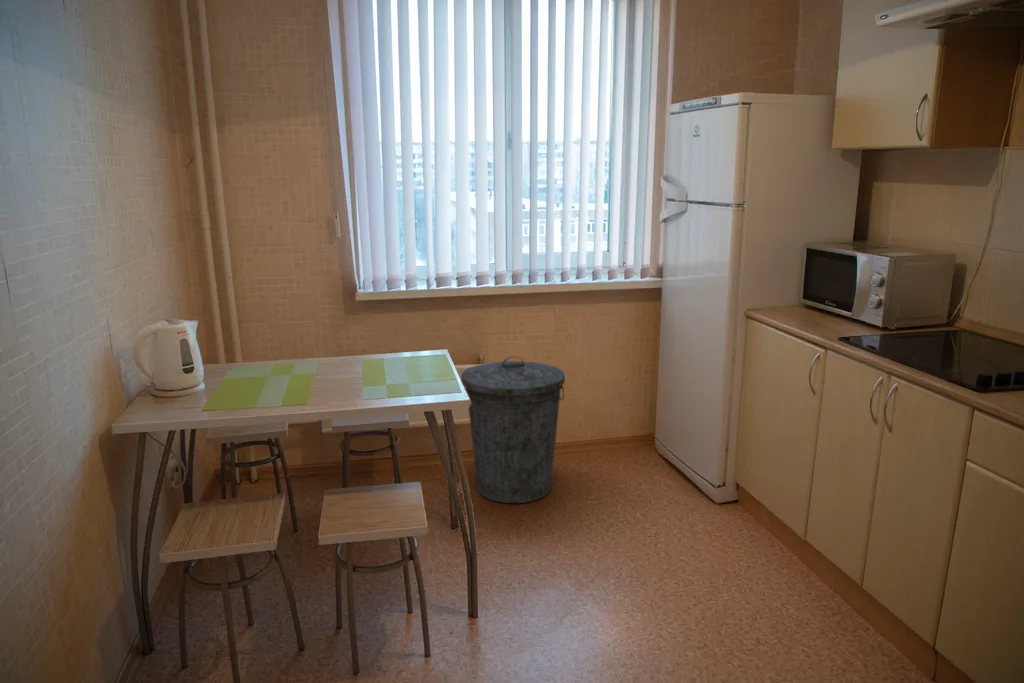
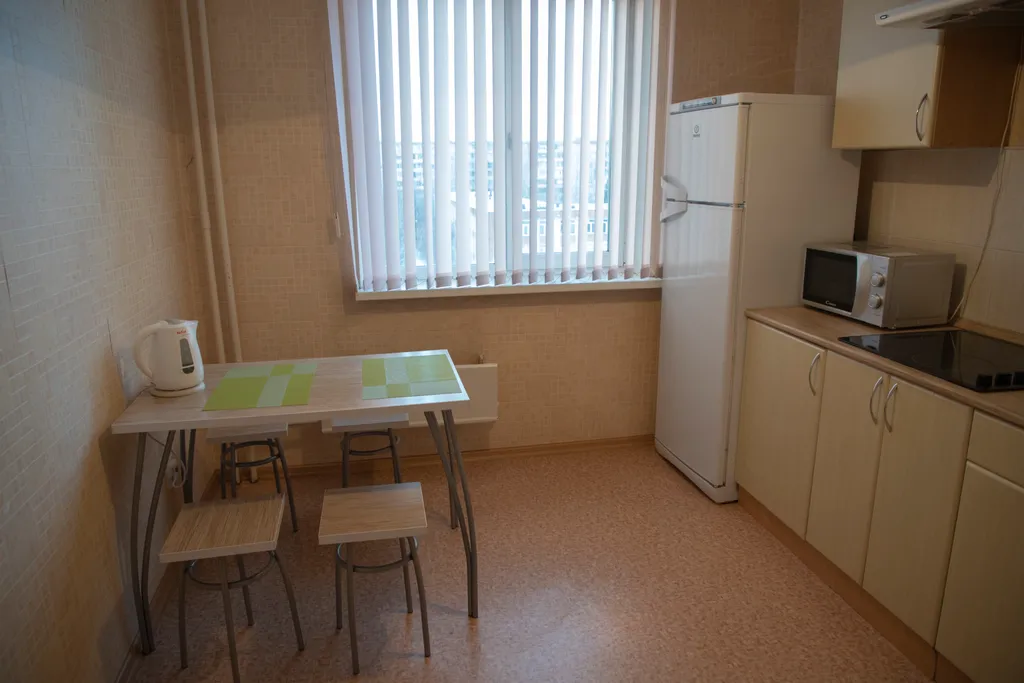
- trash can (513, 423)
